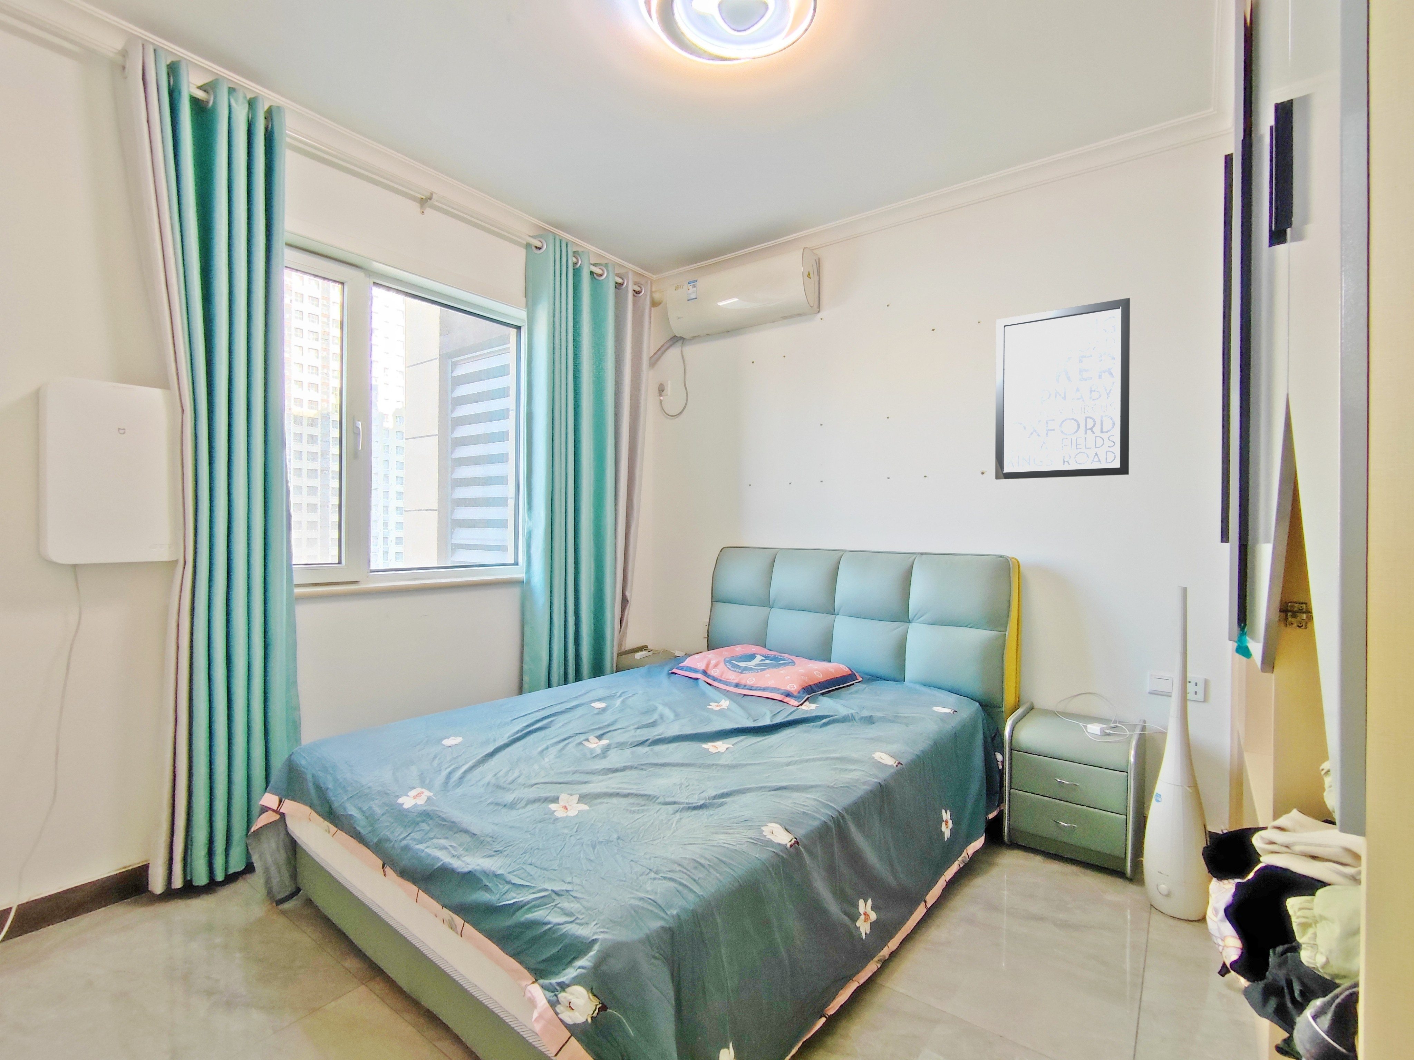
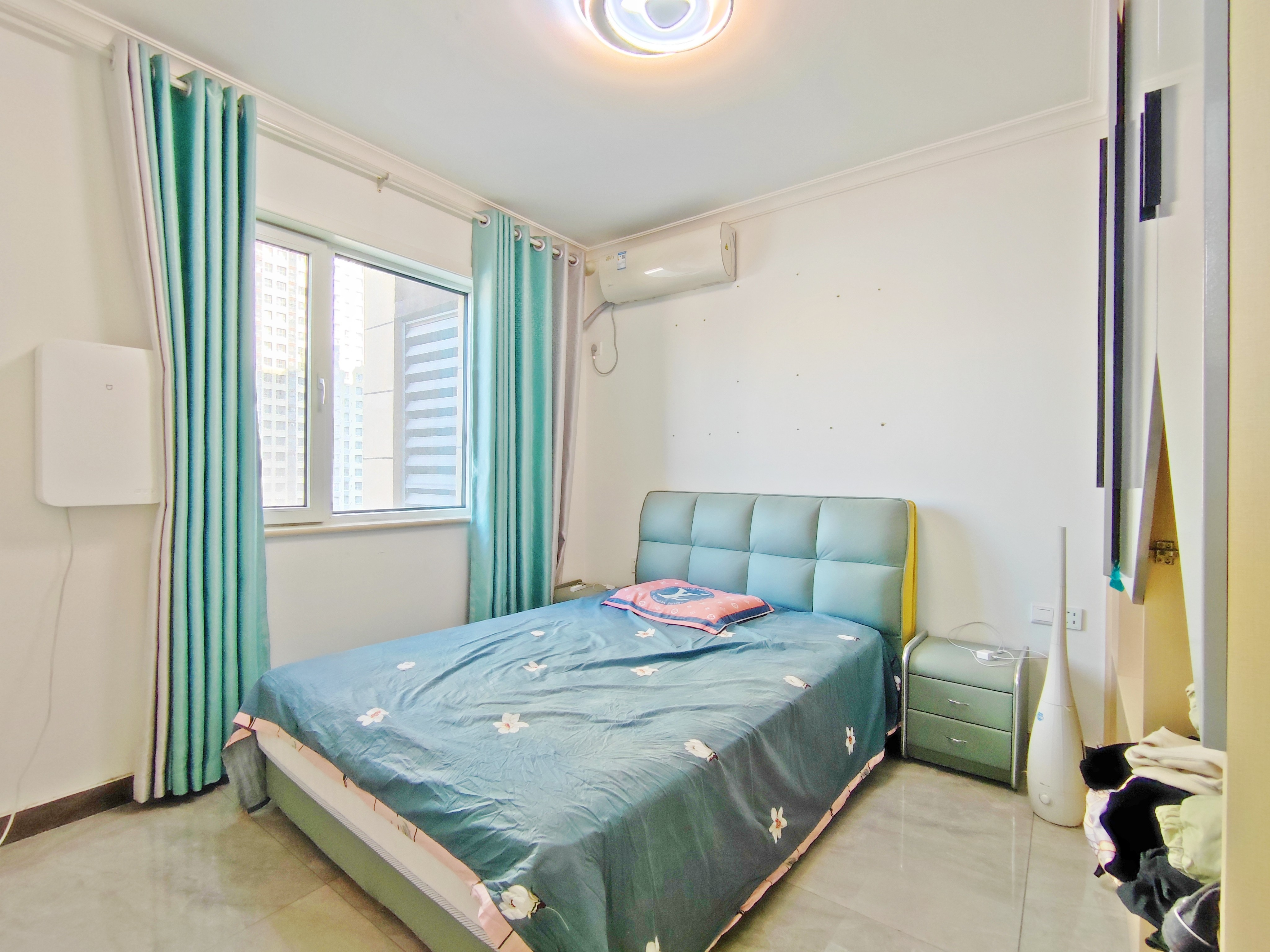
- wall art (1059, 393)
